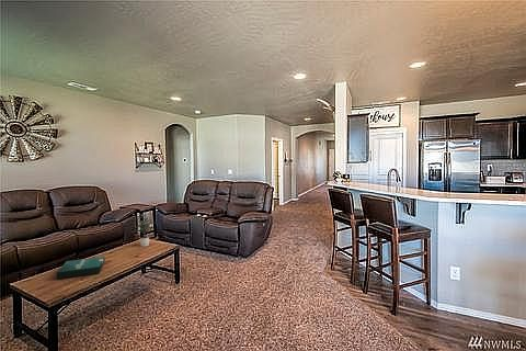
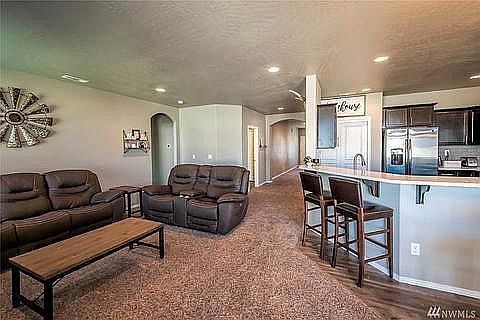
- pizza box (82, 267)
- potted plant (144, 230)
